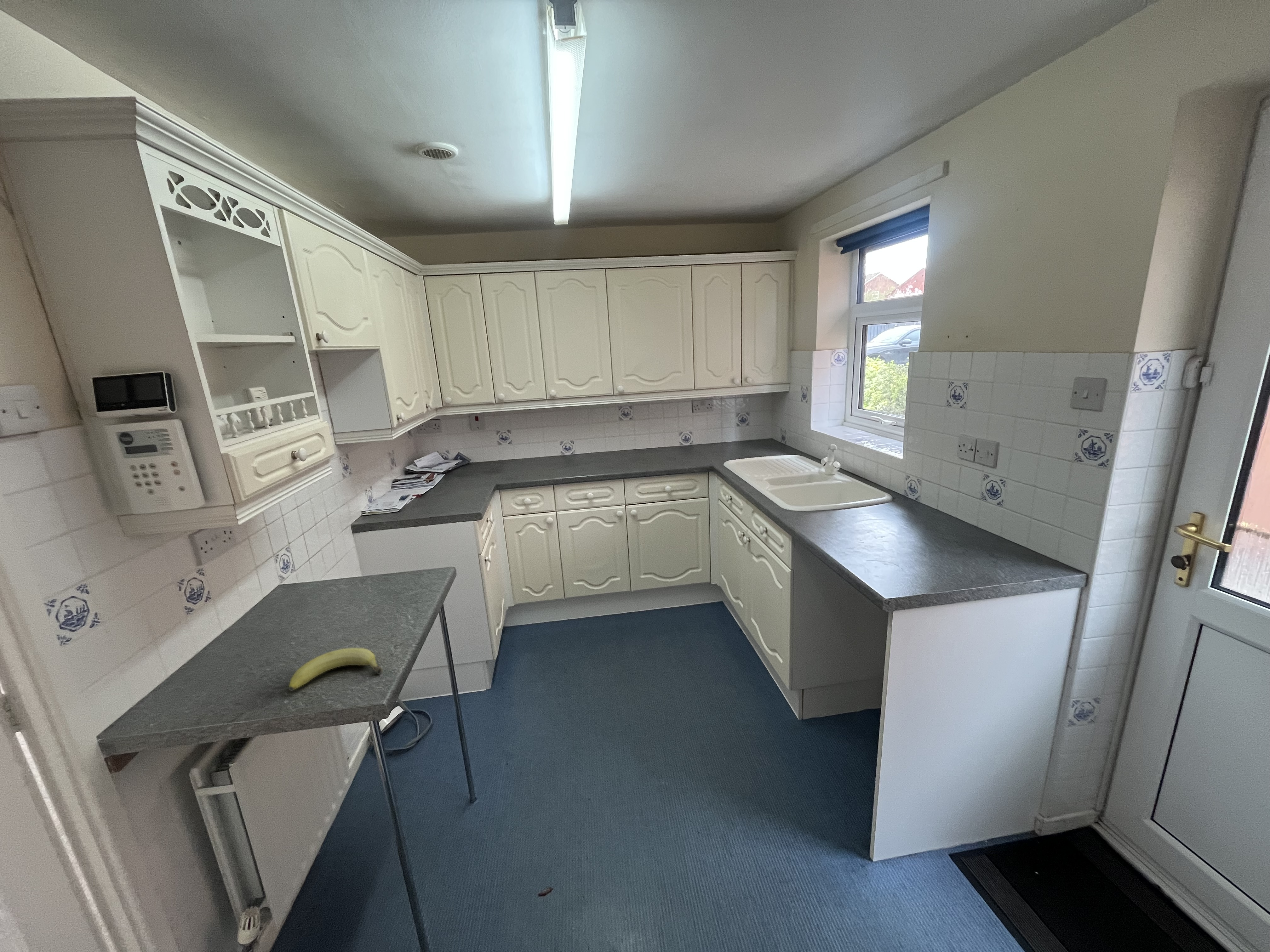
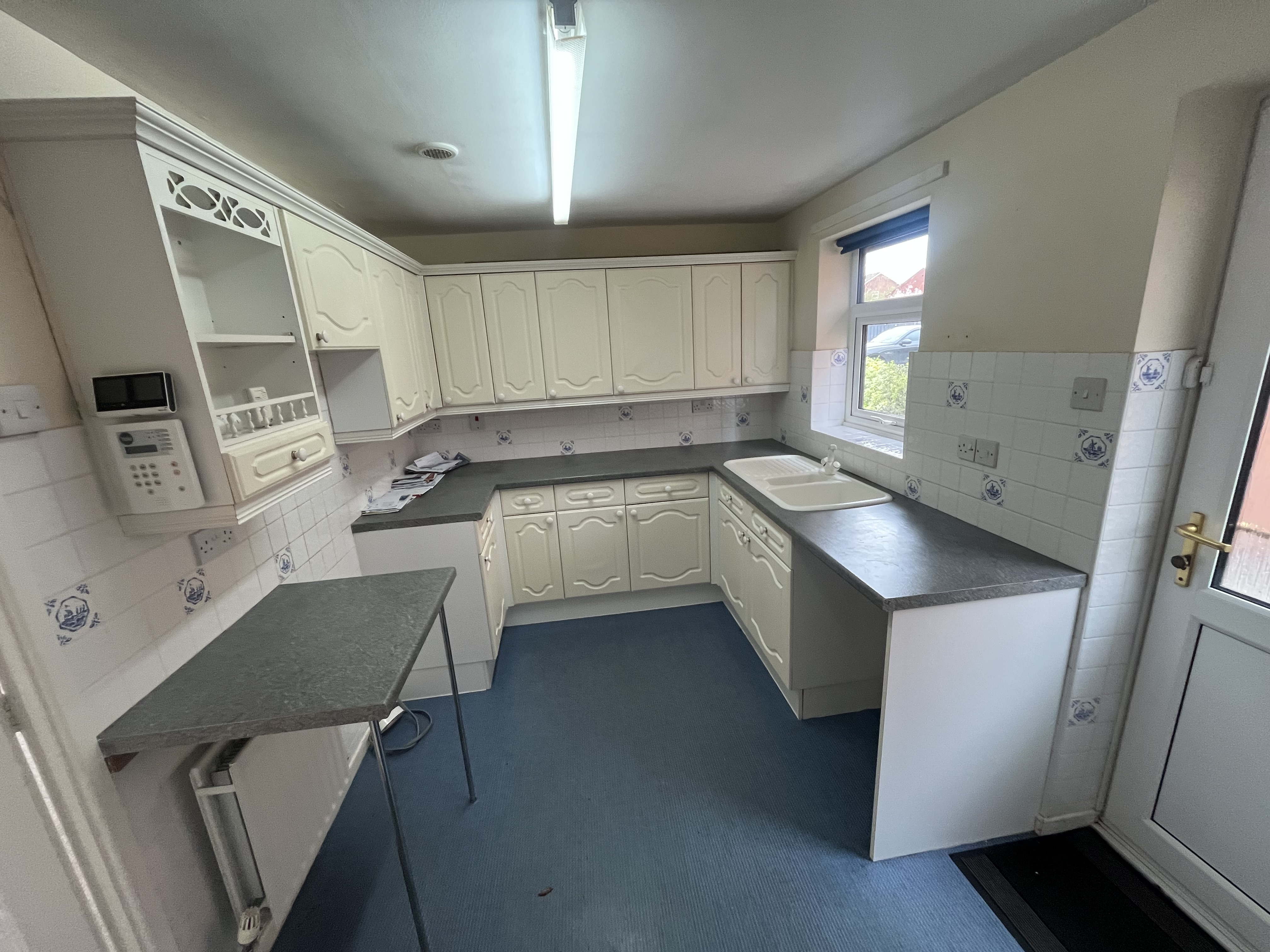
- fruit (339, 665)
